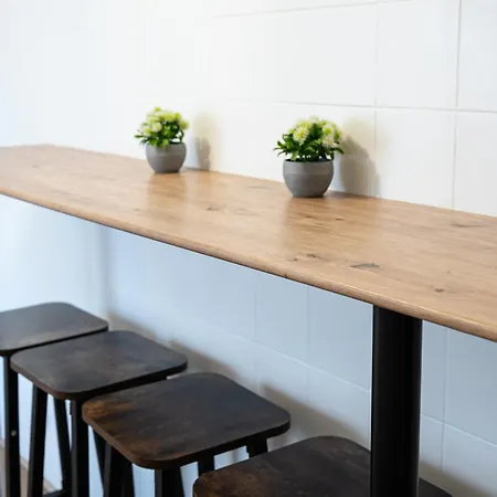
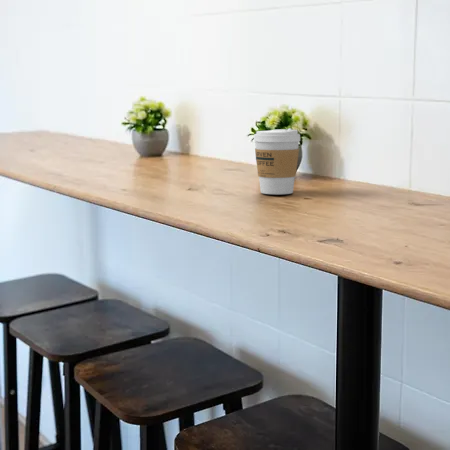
+ coffee cup (276, 160)
